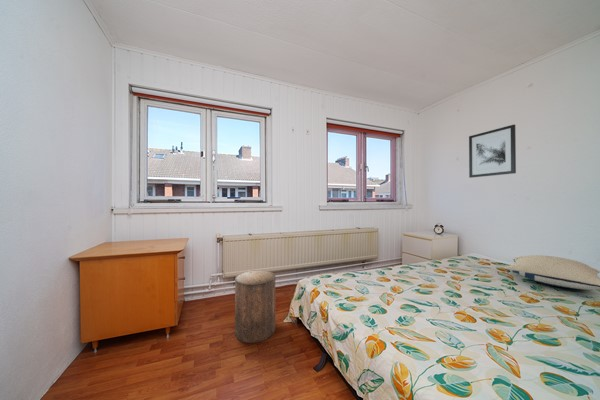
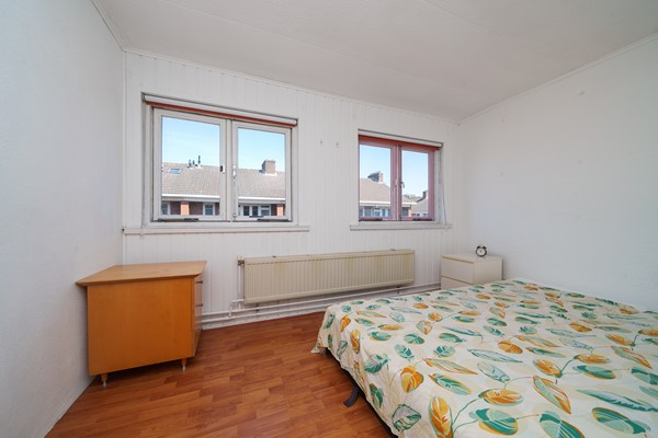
- wall art (490, 153)
- pillow (551, 269)
- stool (255, 303)
